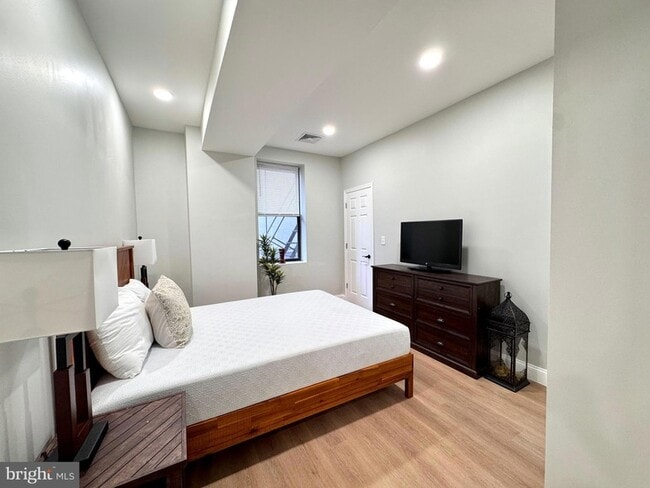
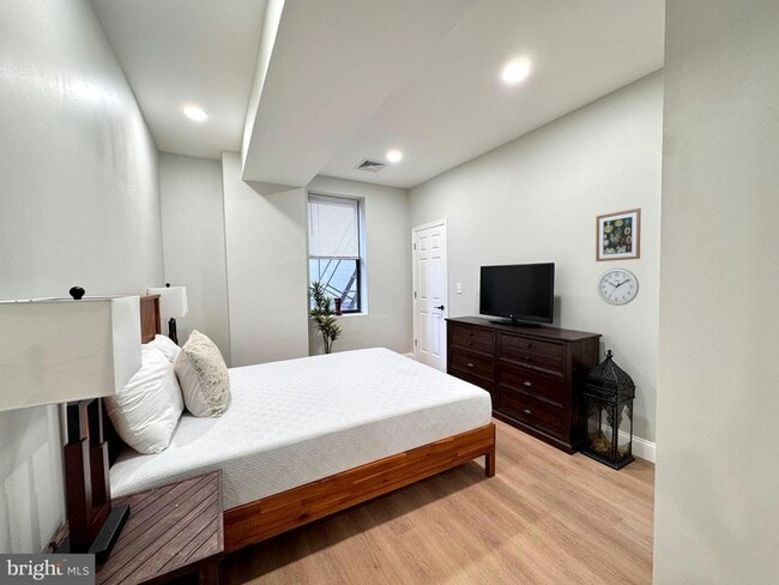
+ wall clock (616, 287)
+ wall art (616, 236)
